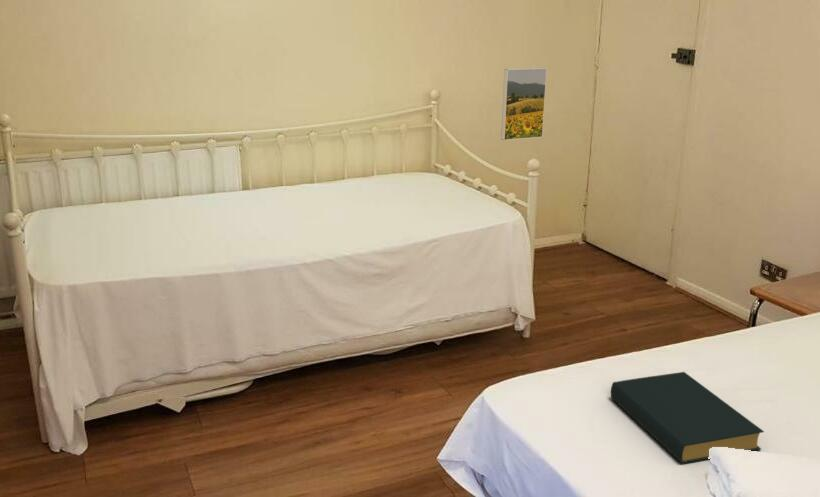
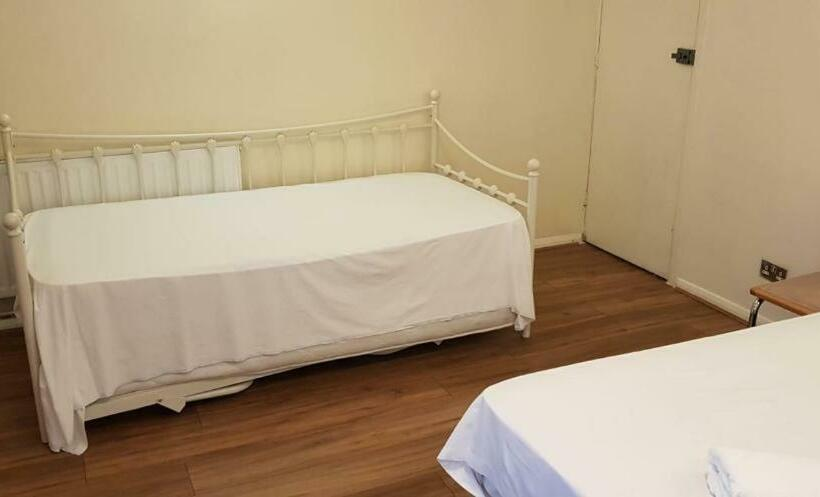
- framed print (523, 103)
- hardback book (682, 413)
